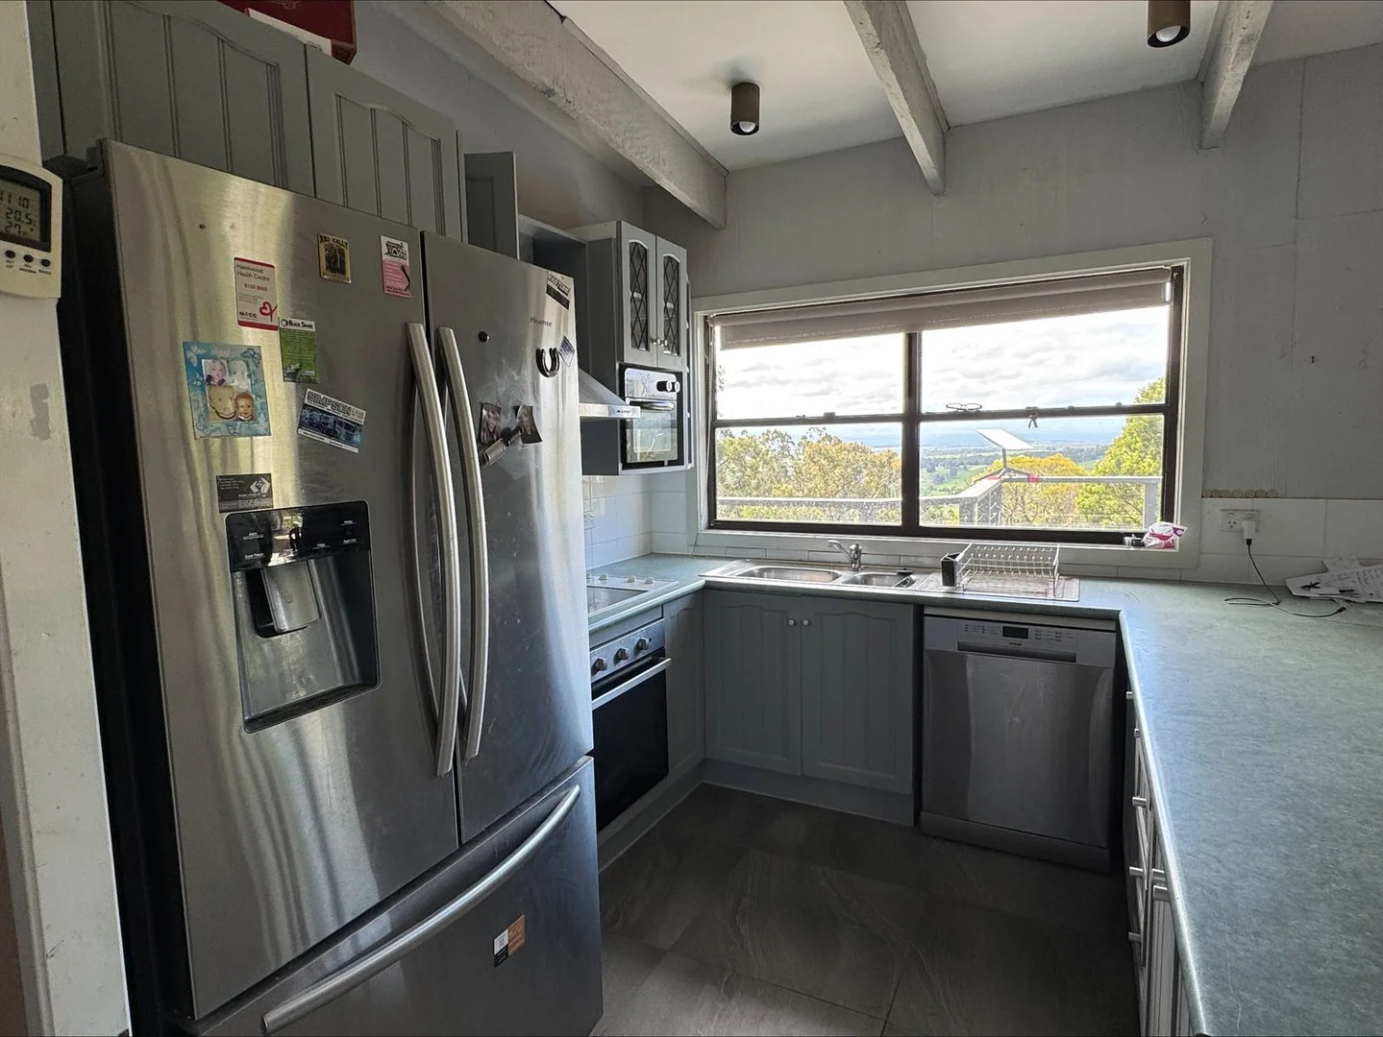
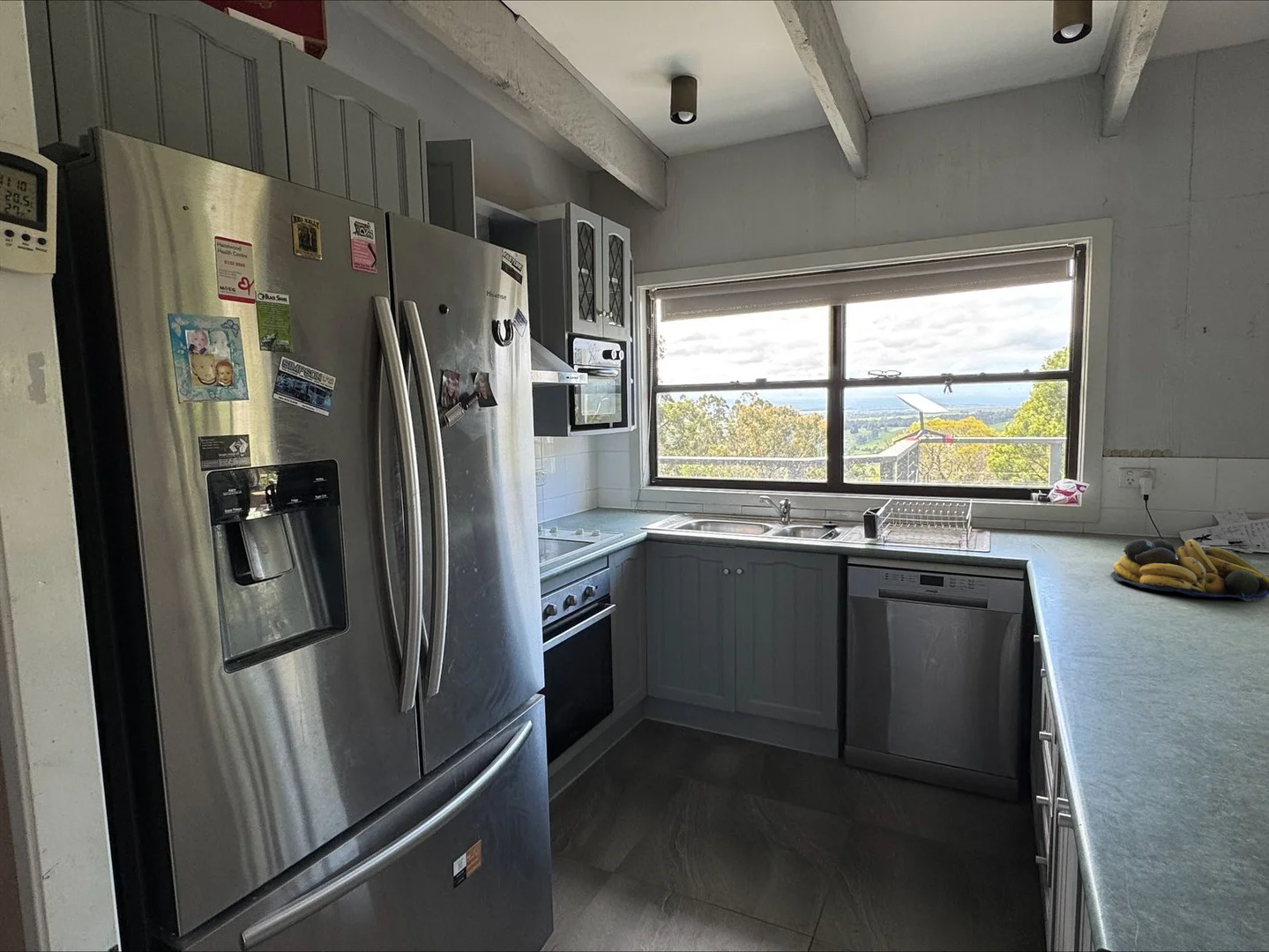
+ fruit bowl (1186, 562)
